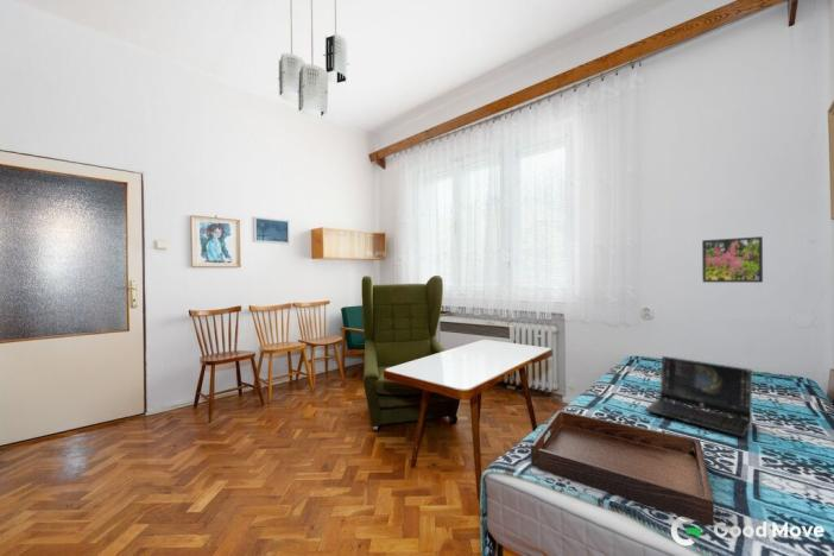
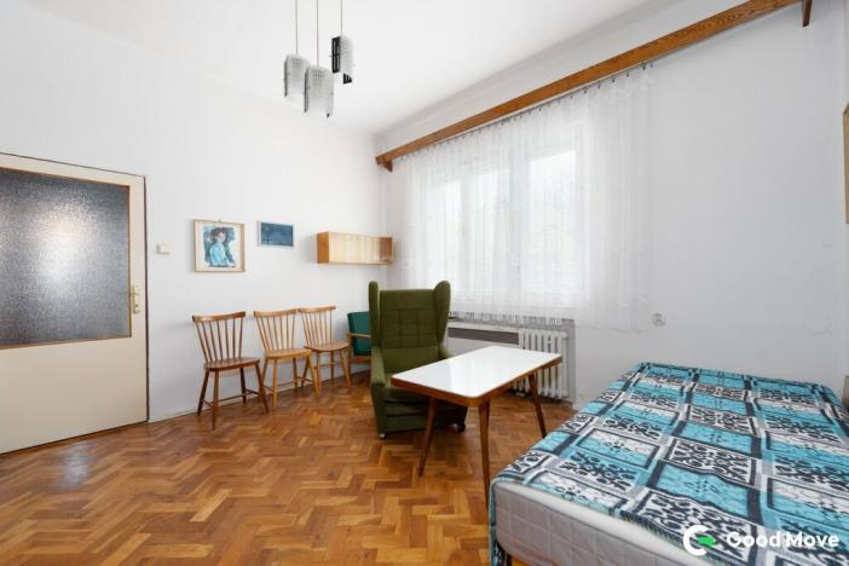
- serving tray (615, 453)
- laptop computer (696, 391)
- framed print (731, 260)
